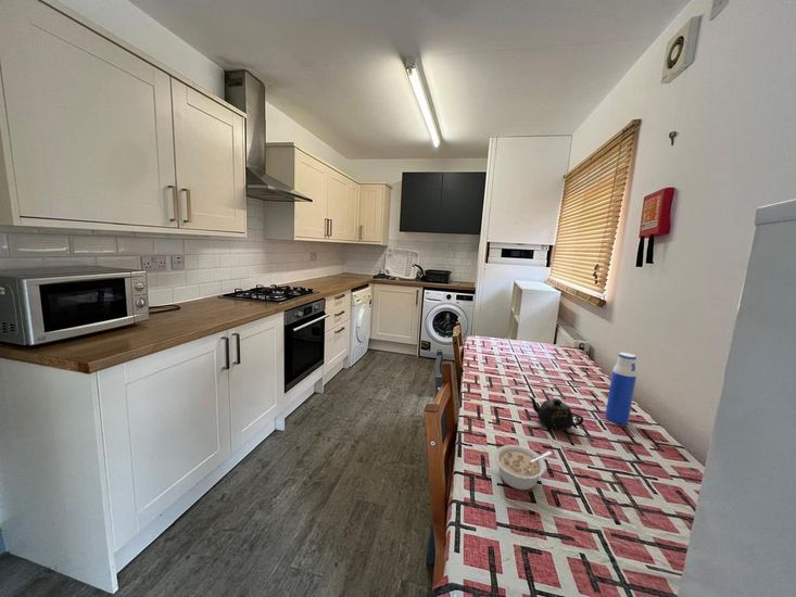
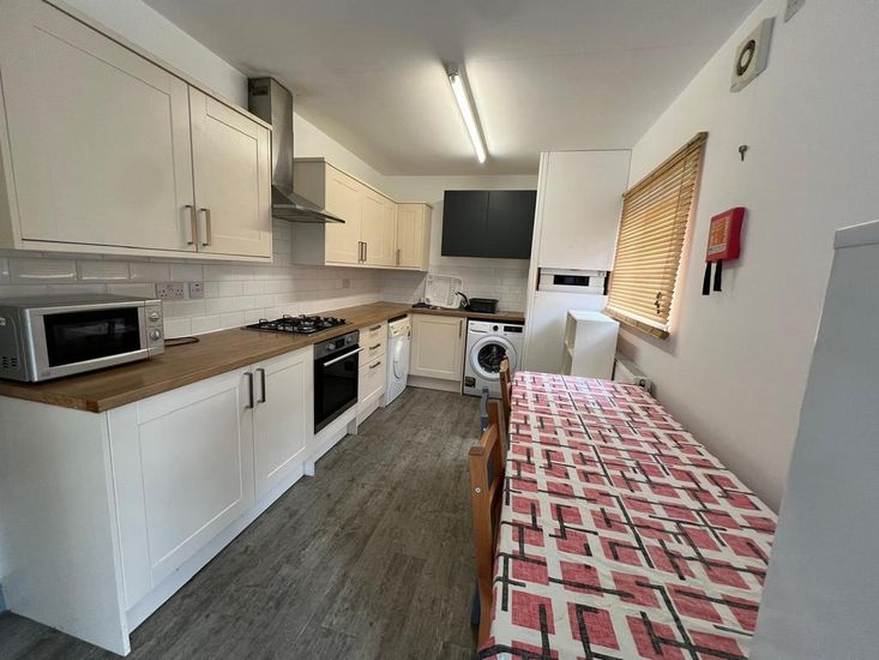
- teapot (554, 410)
- water bottle (621, 388)
- legume (519, 466)
